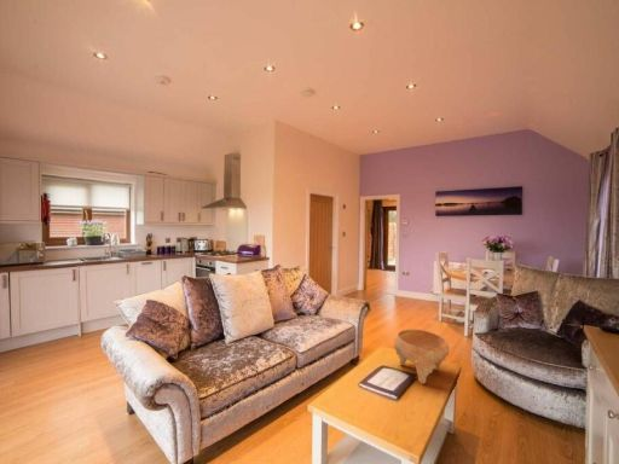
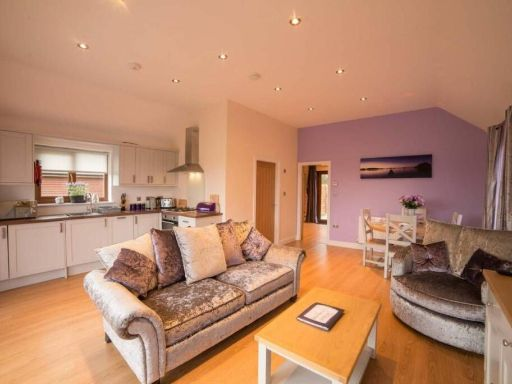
- decorative bowl (418, 355)
